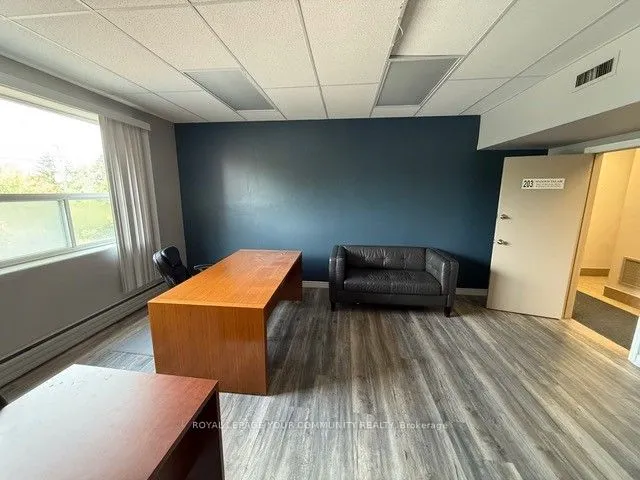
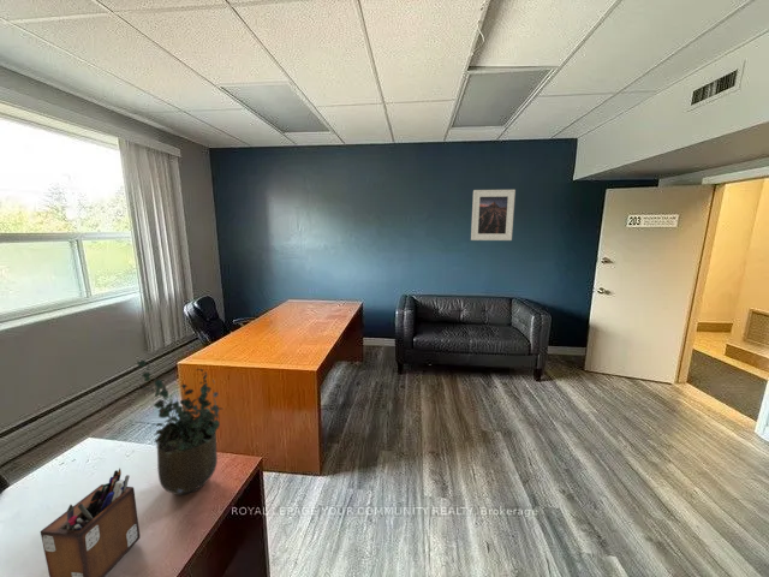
+ desk organizer (93, 524)
+ potted plant (184, 422)
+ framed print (491, 215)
